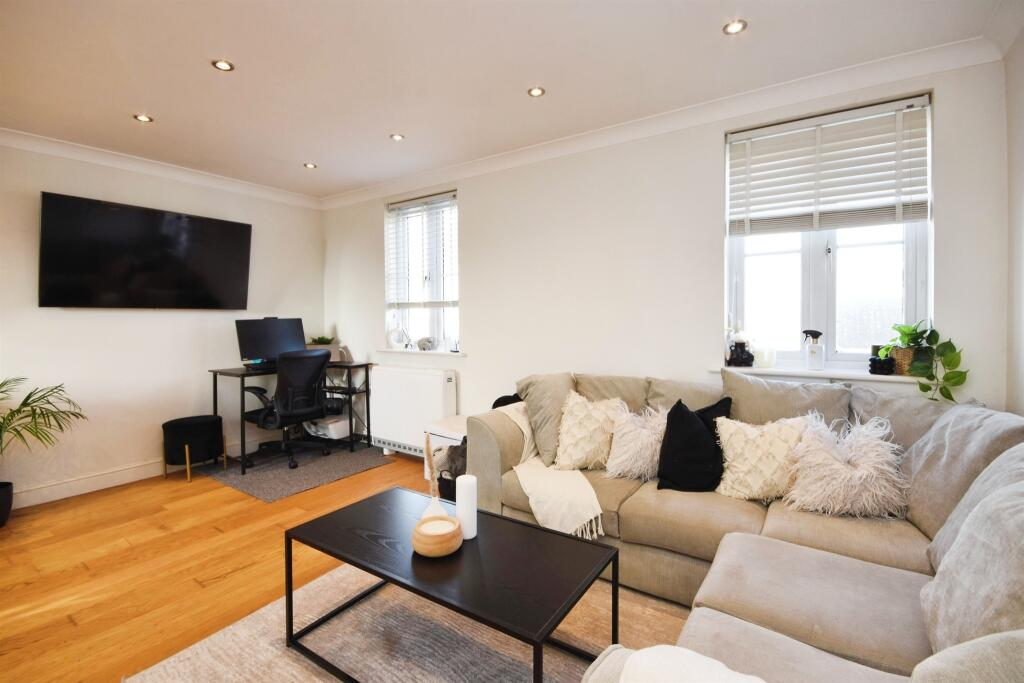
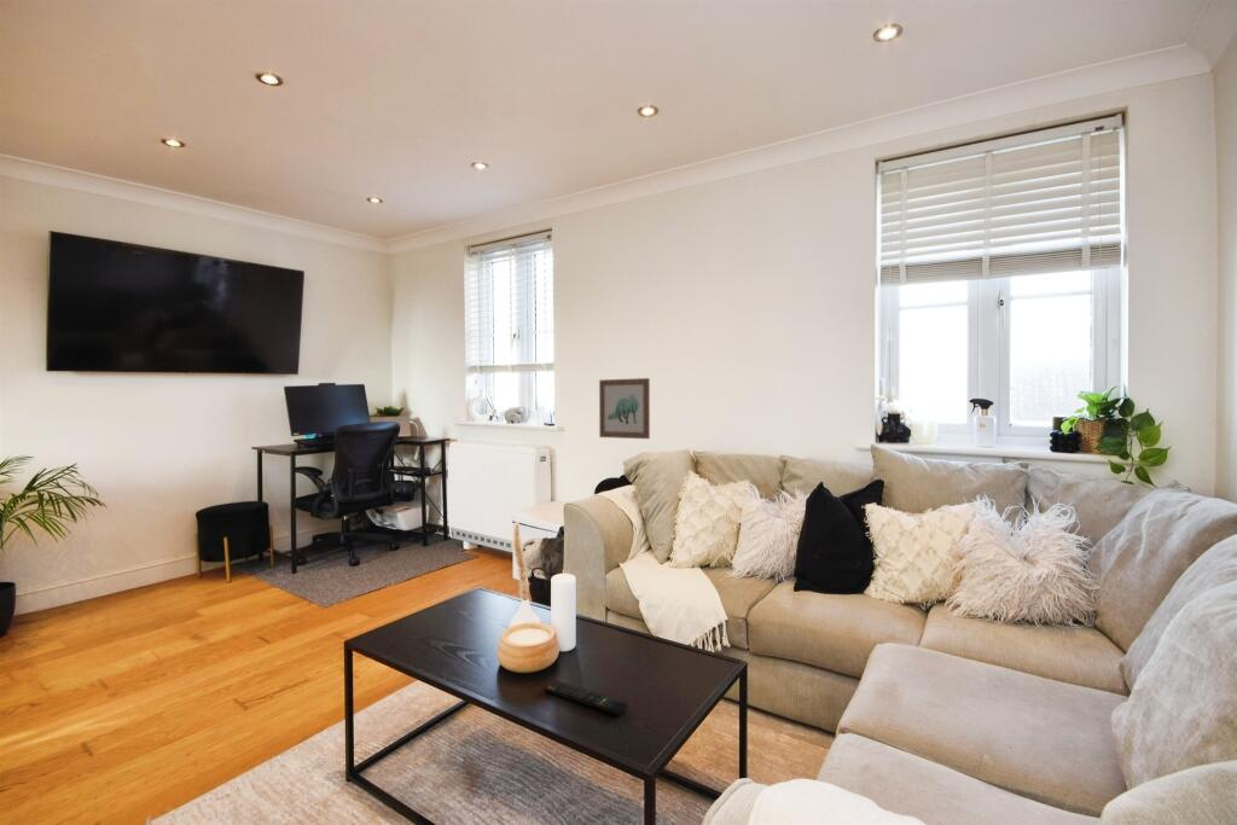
+ remote control (583, 697)
+ wall art (623, 408)
